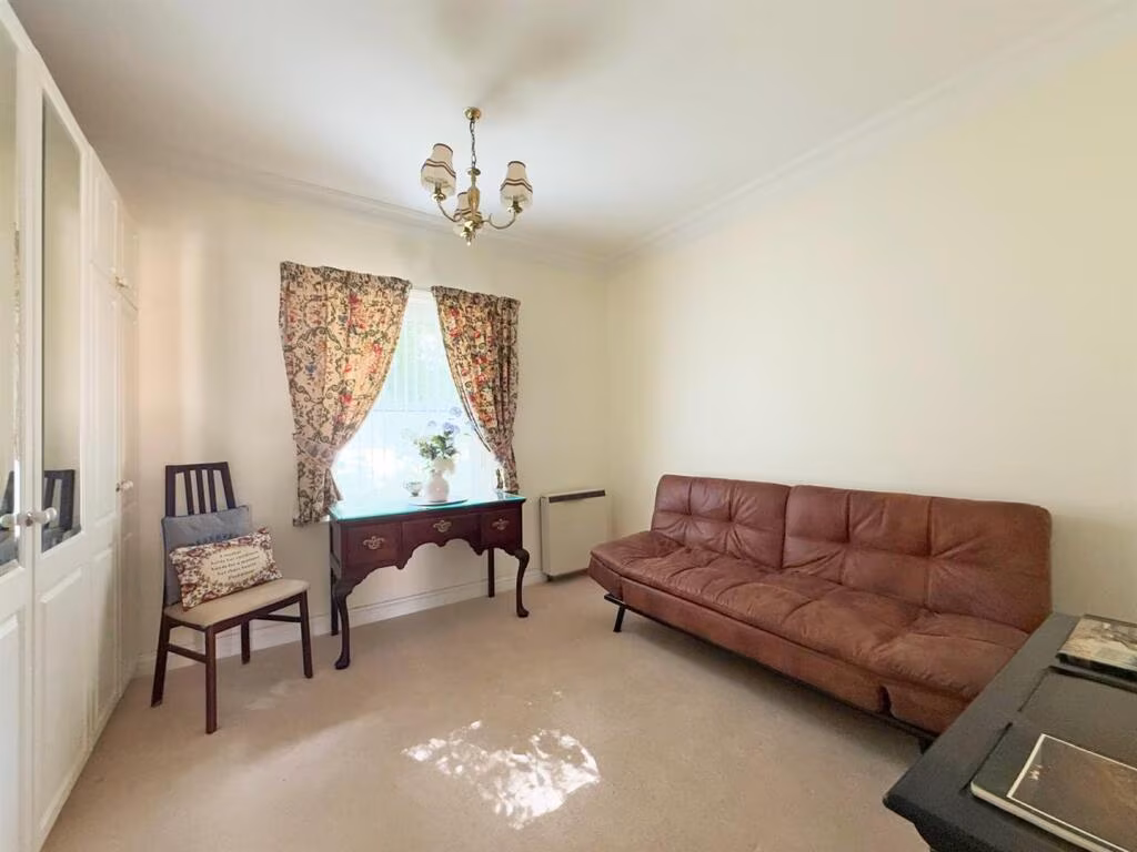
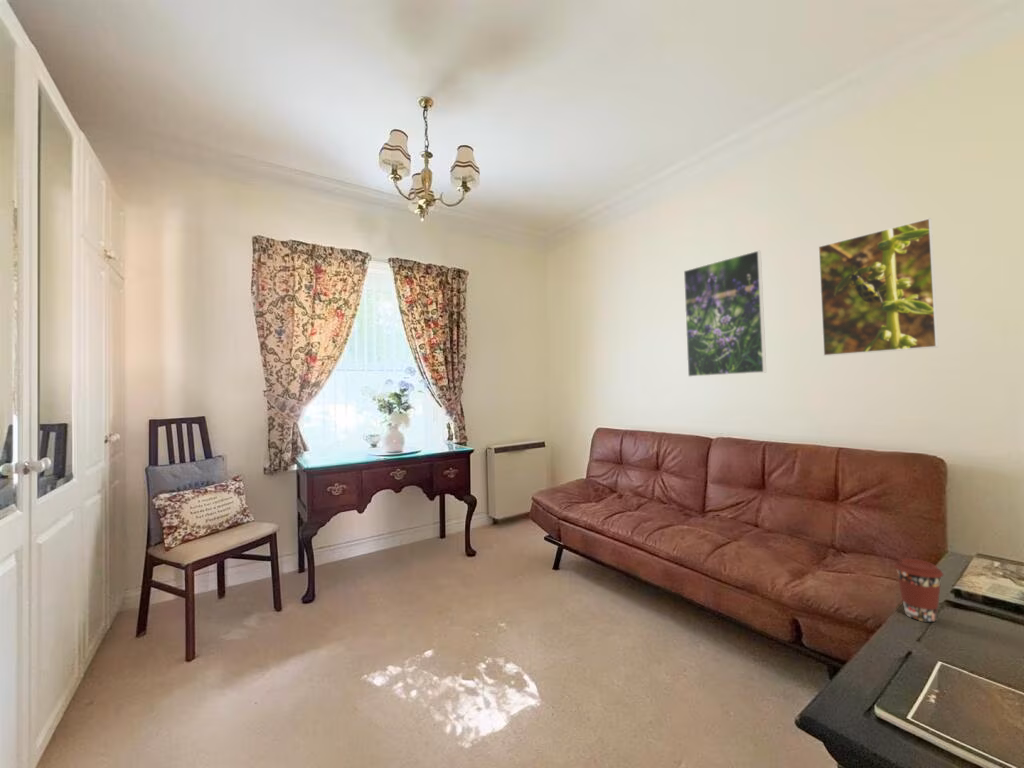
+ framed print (722, 318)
+ coffee cup (919, 589)
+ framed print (873, 292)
